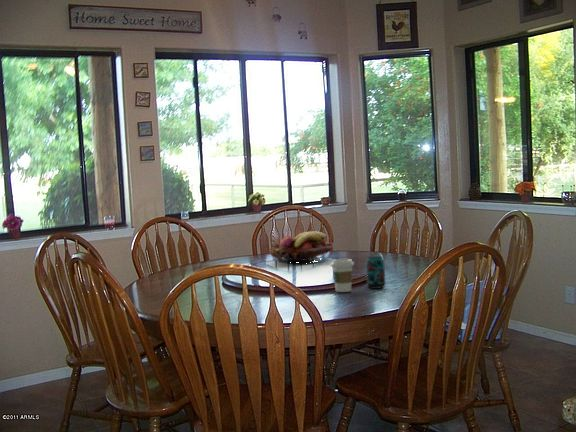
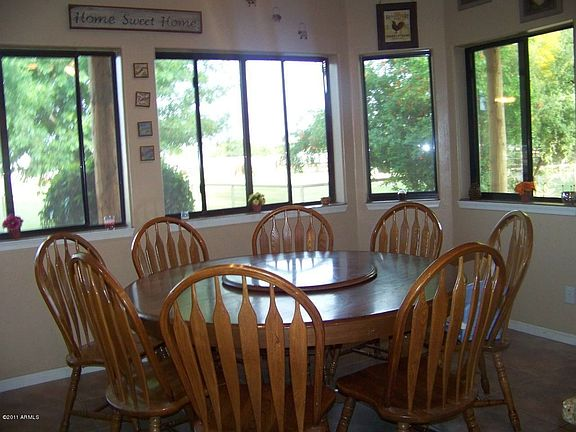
- beverage can (375, 271)
- coffee cup (342, 275)
- fruit basket (301, 246)
